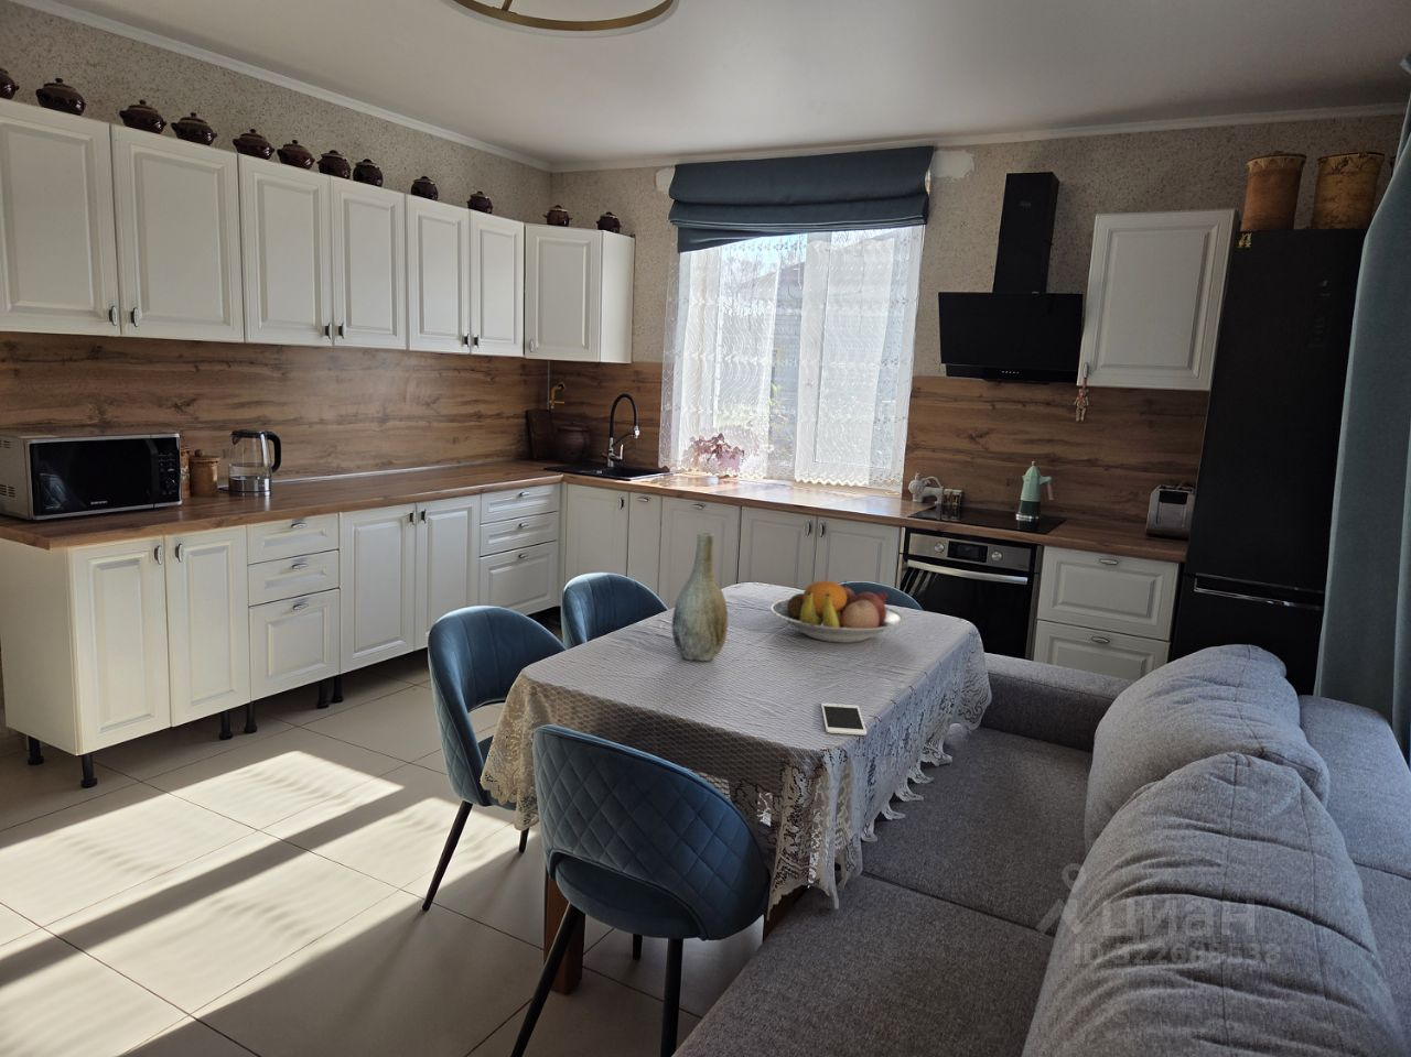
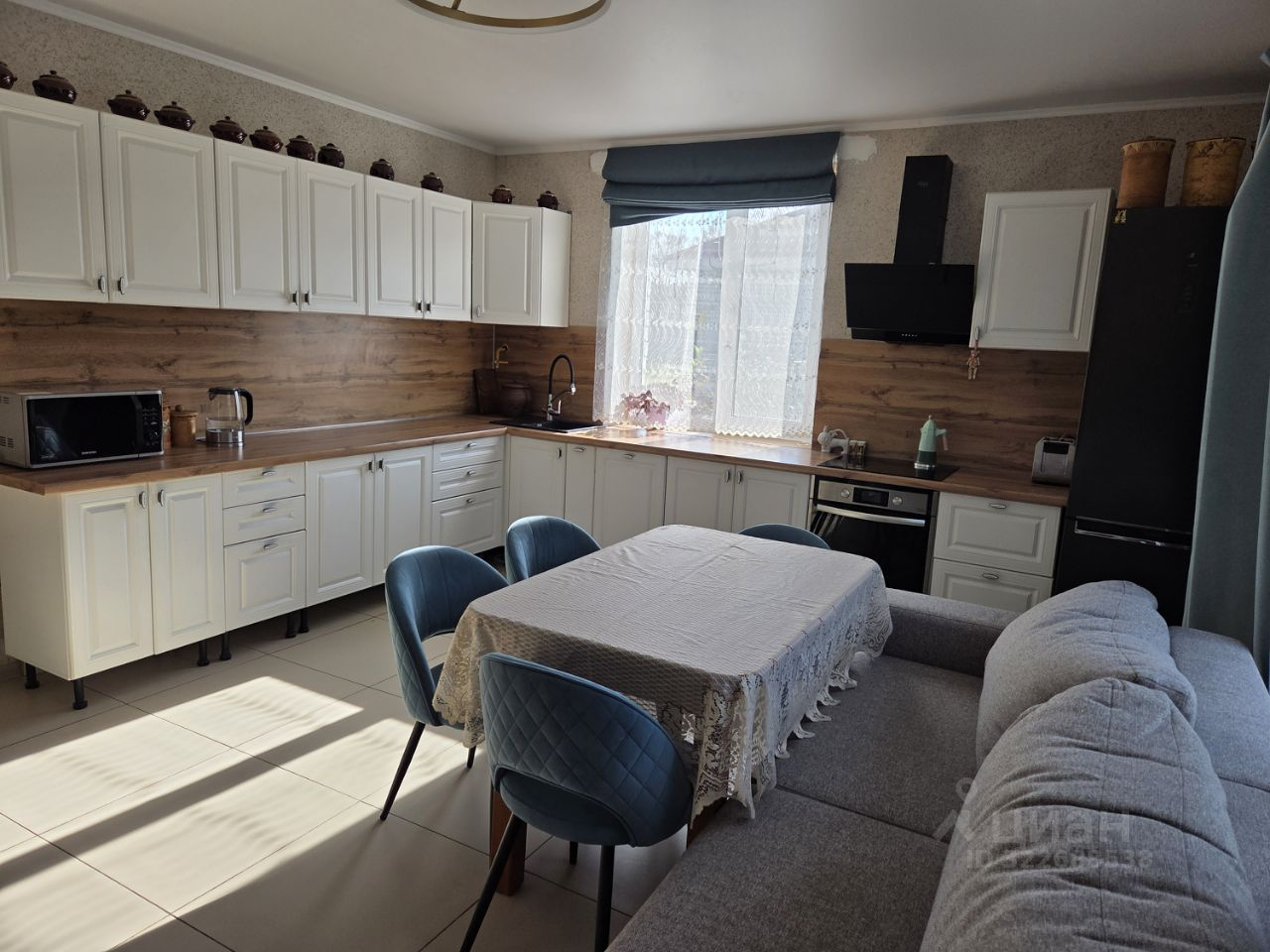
- cell phone (842, 718)
- fruit bowl (837, 606)
- vase (701, 595)
